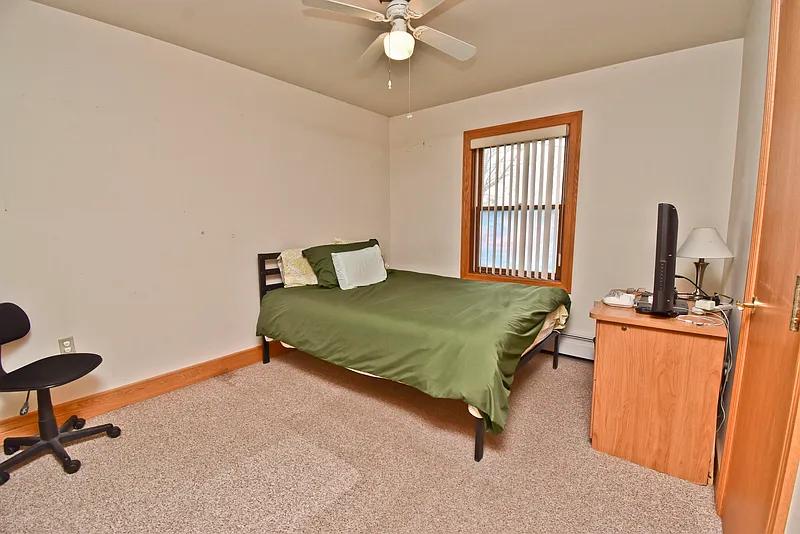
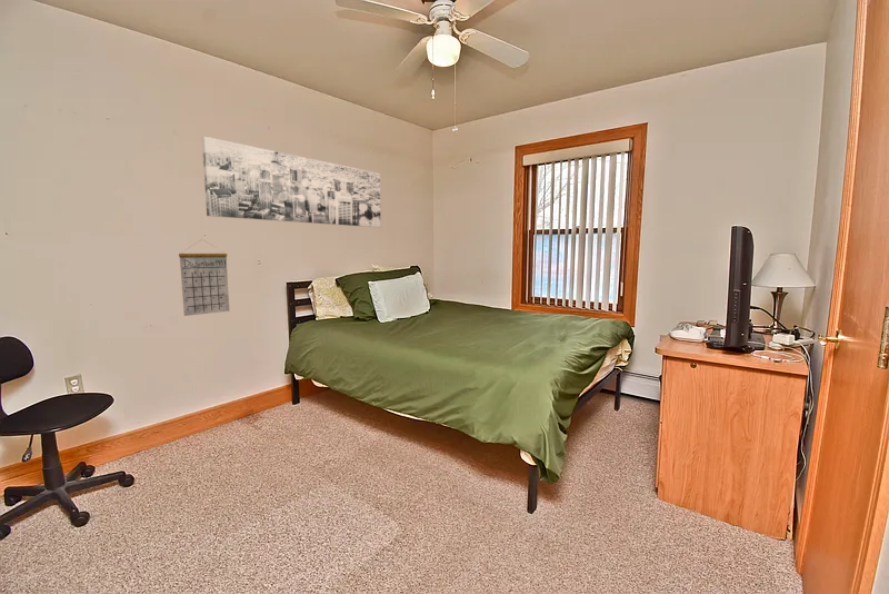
+ wall art (308, 190)
+ calendar (204, 276)
